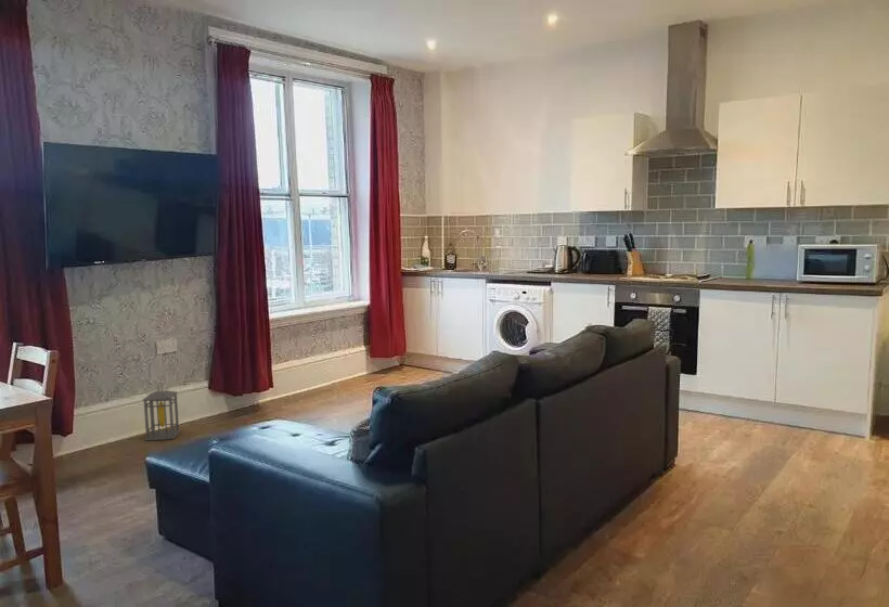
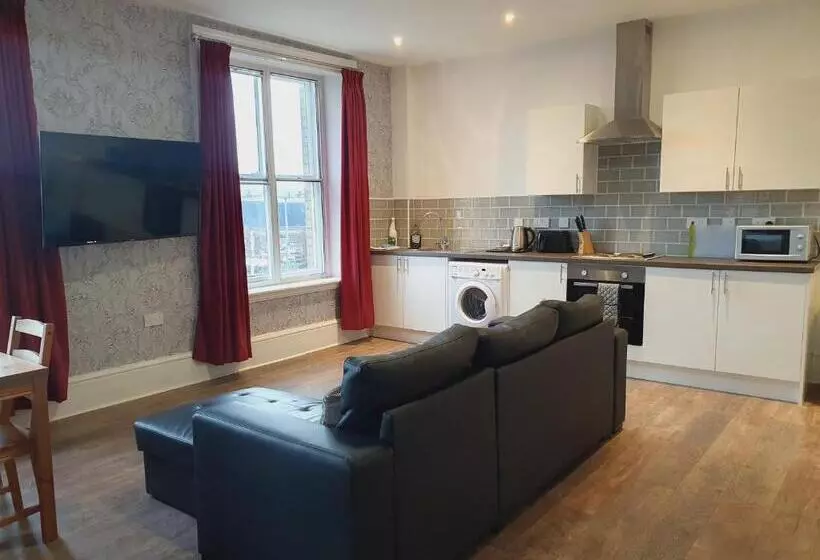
- lantern (160, 409)
